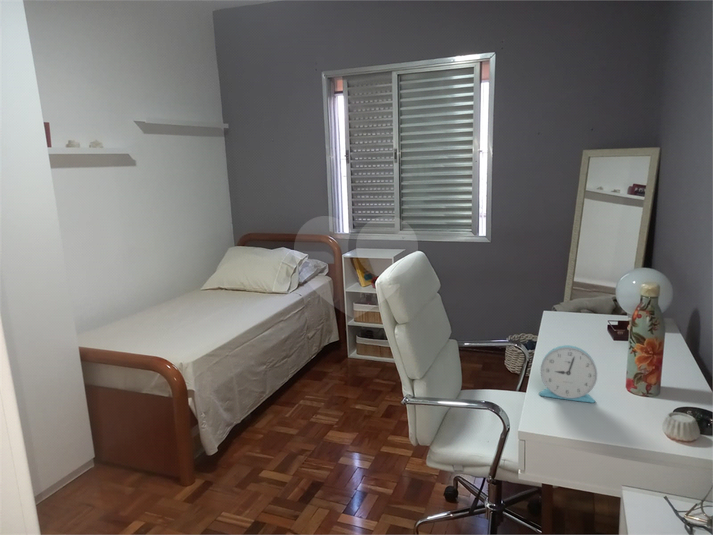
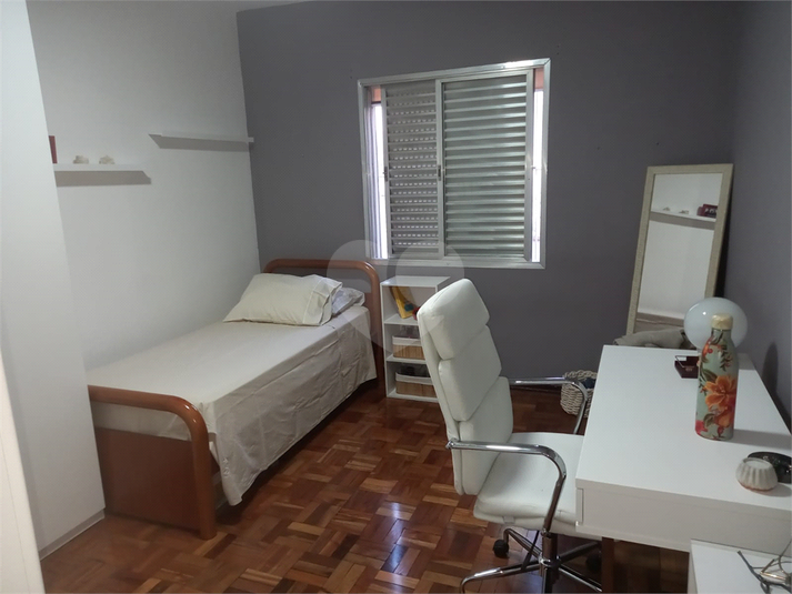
- alarm clock (568, 369)
